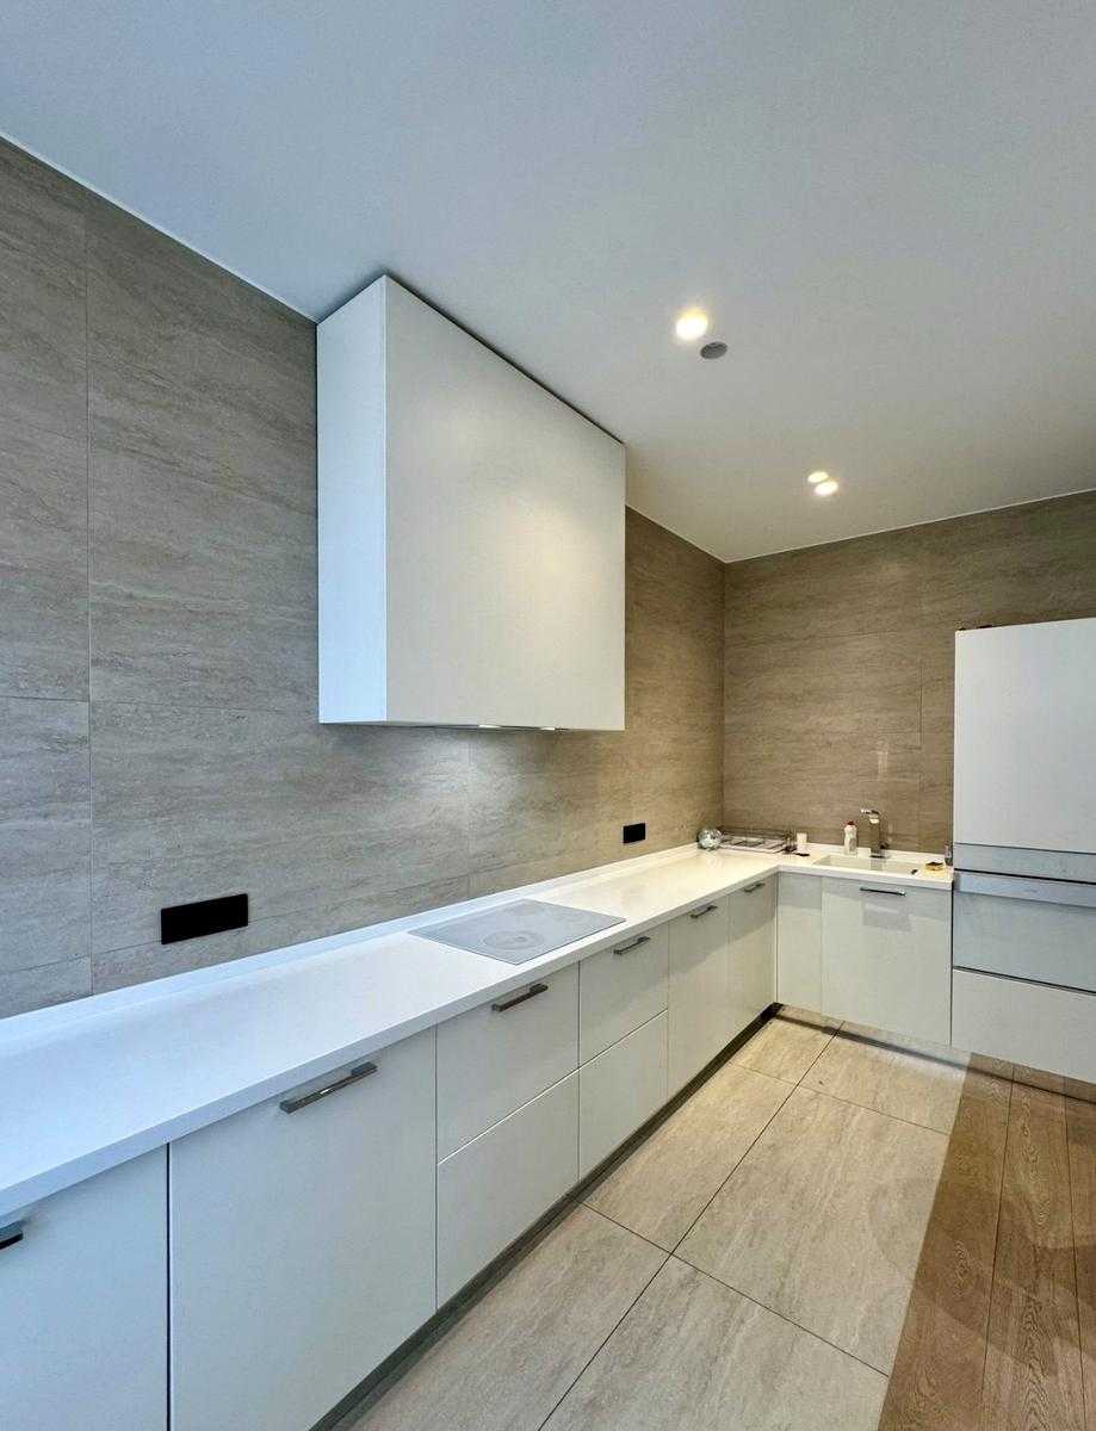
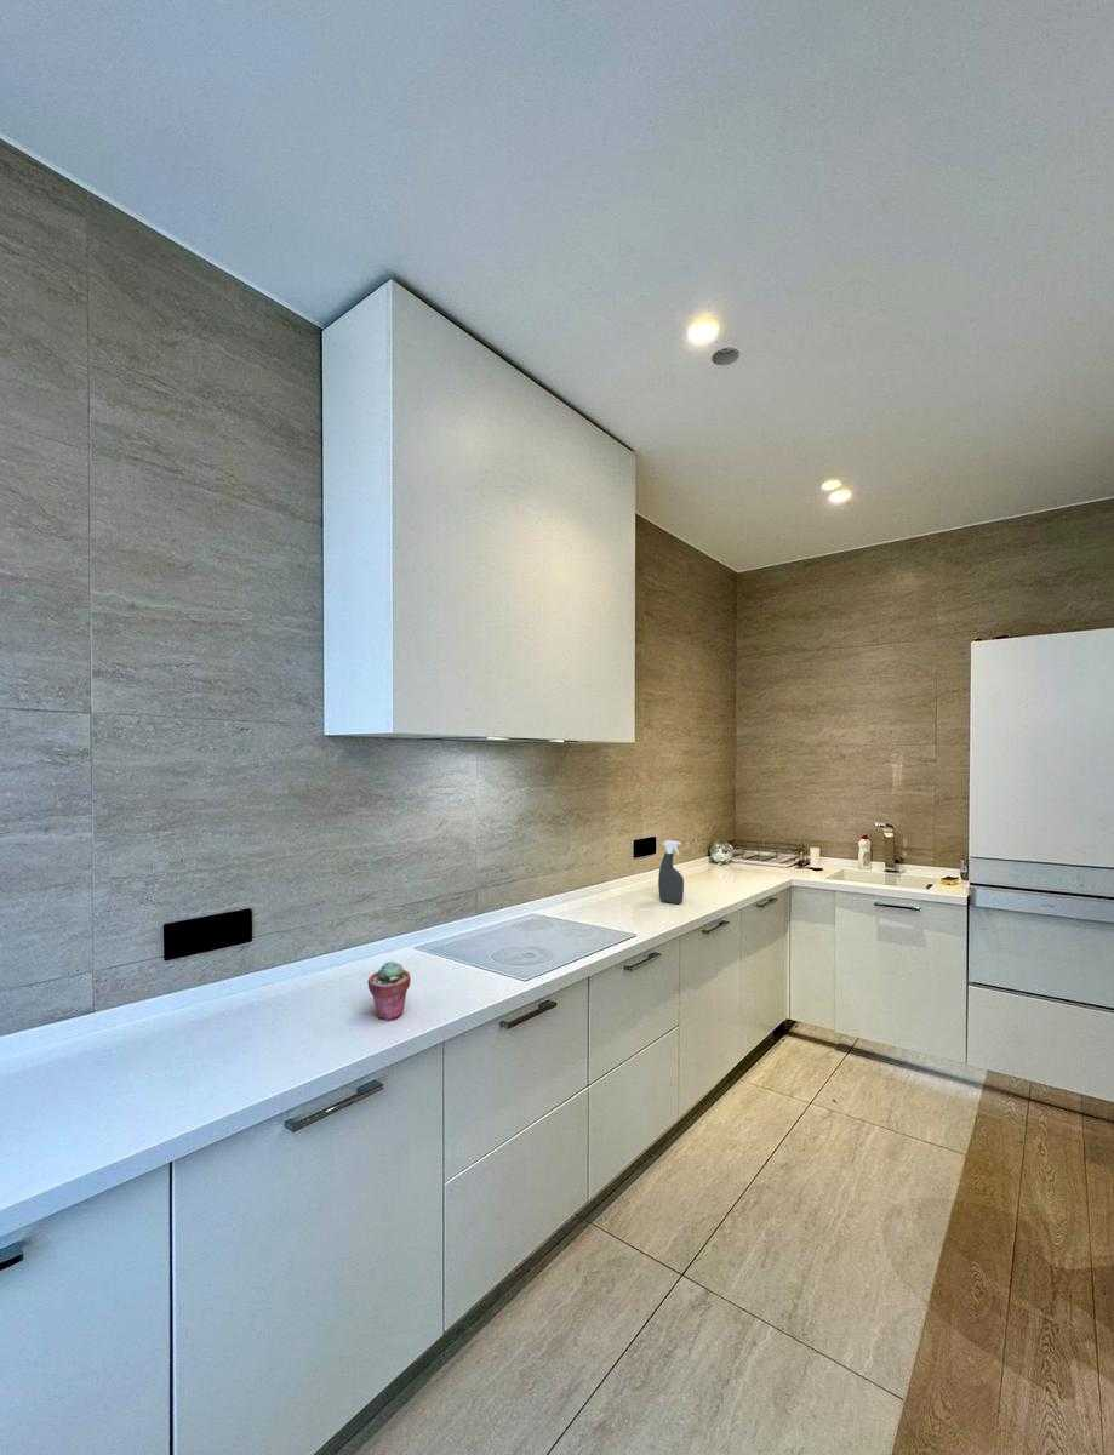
+ potted succulent (389, 987)
+ spray bottle (670, 871)
